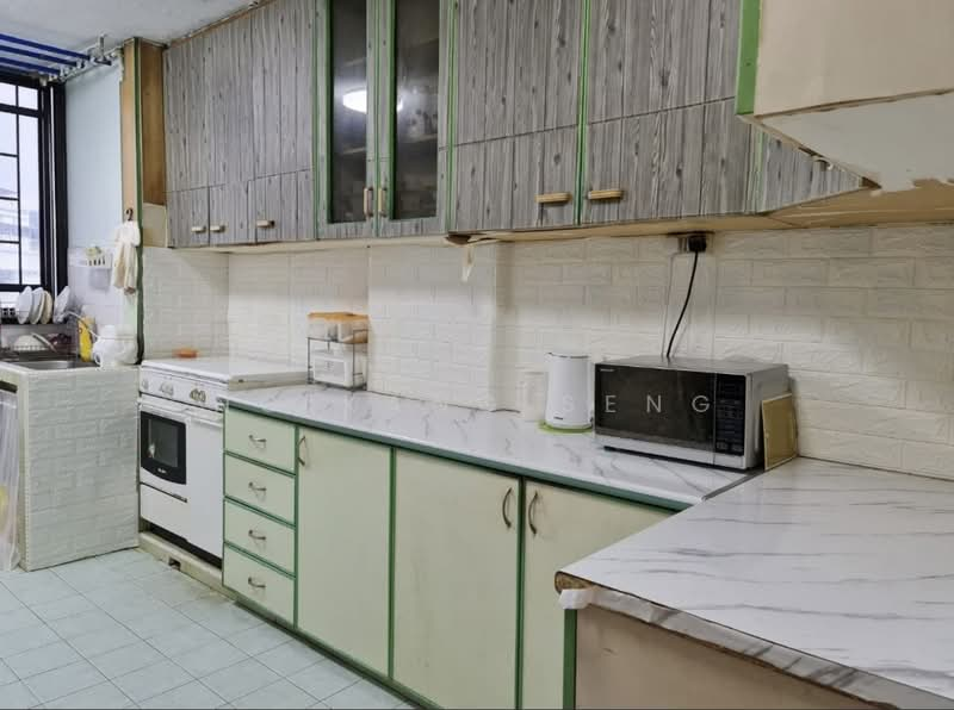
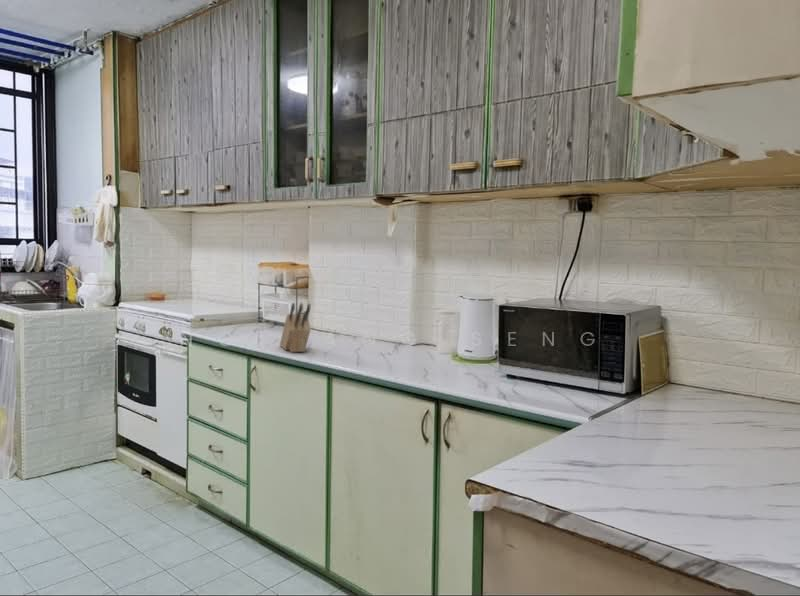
+ knife block (295, 325)
